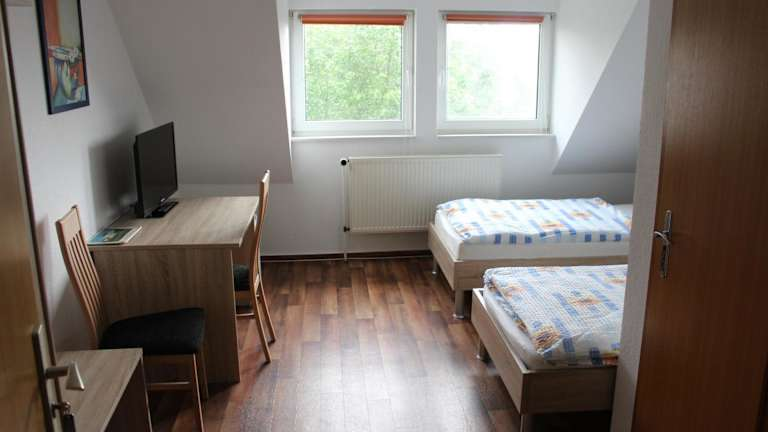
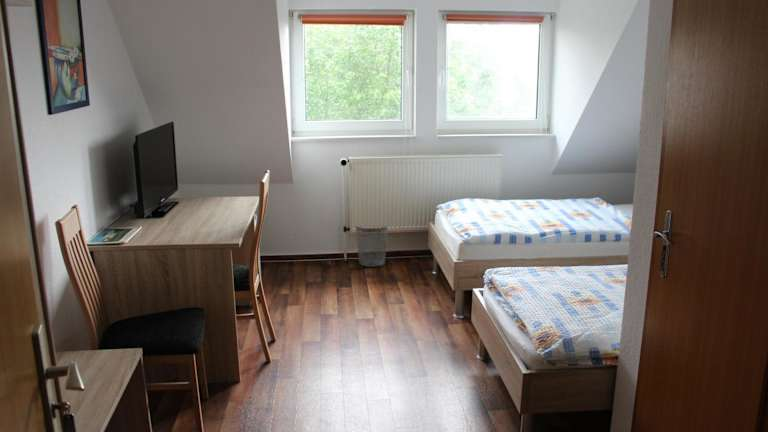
+ wastebasket (372, 244)
